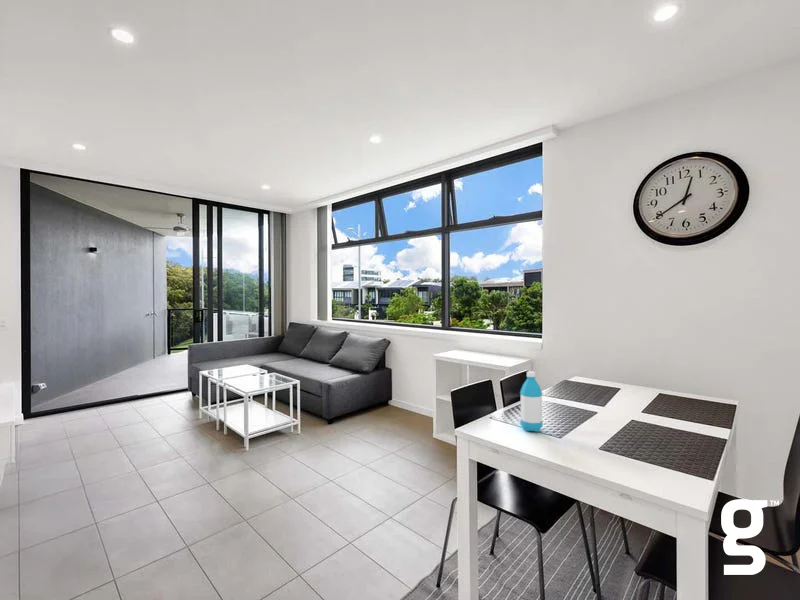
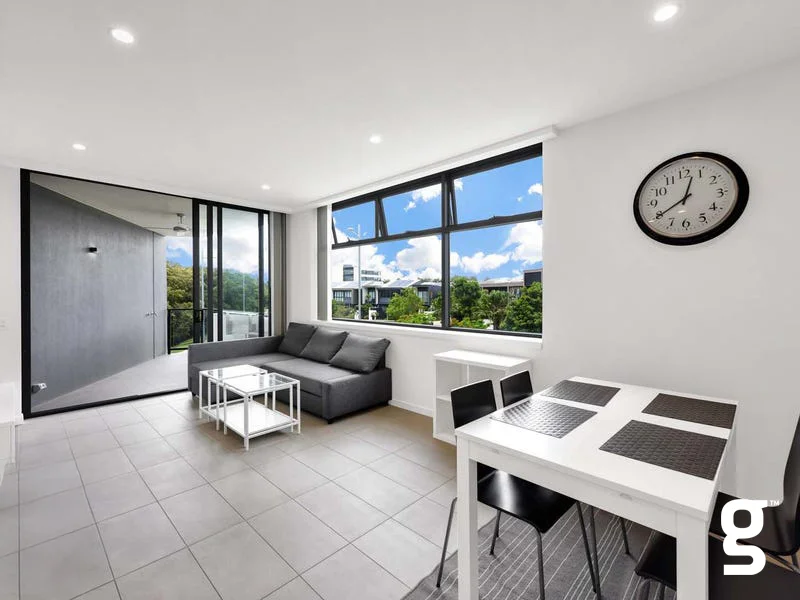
- water bottle (531, 400)
